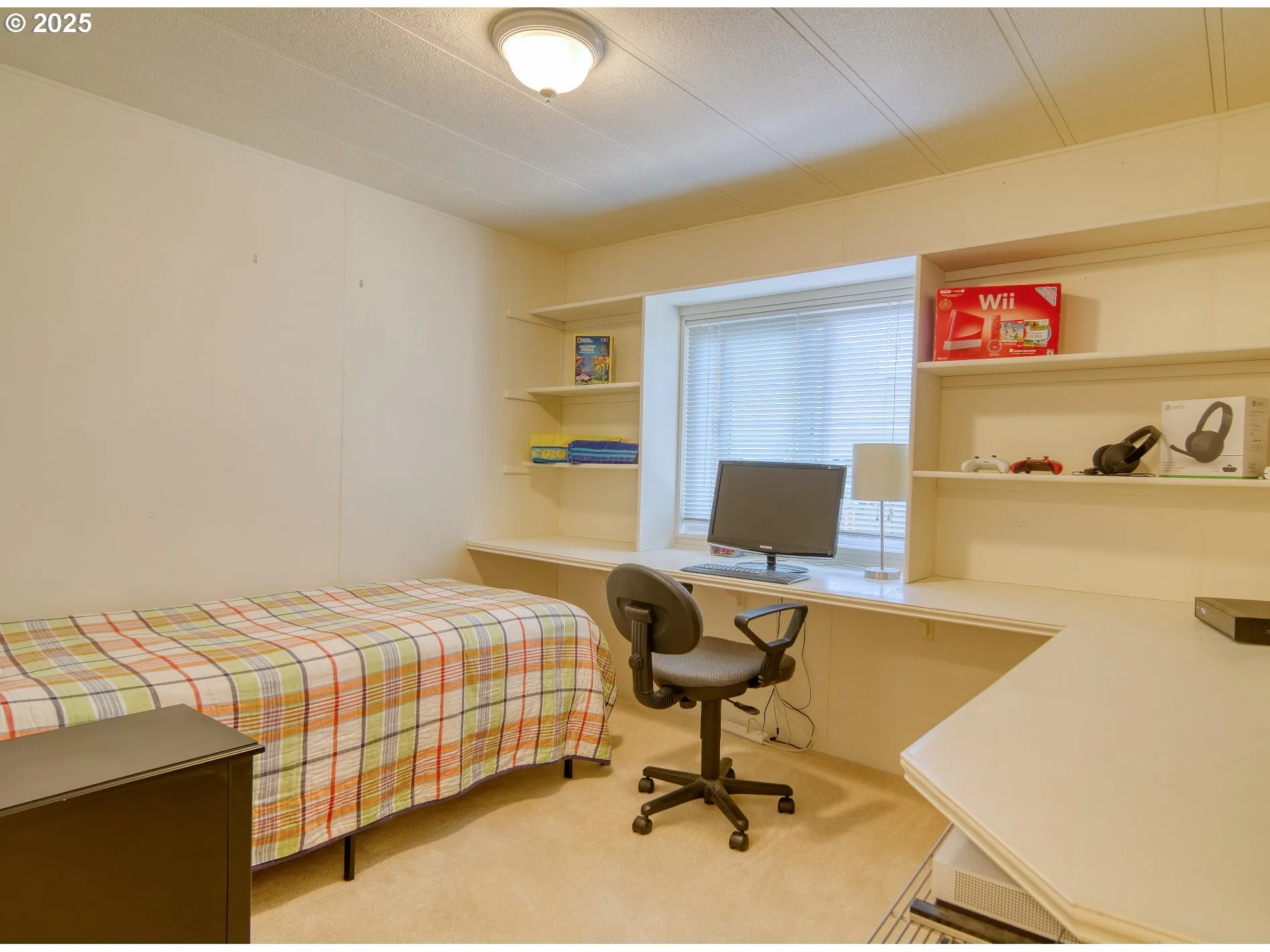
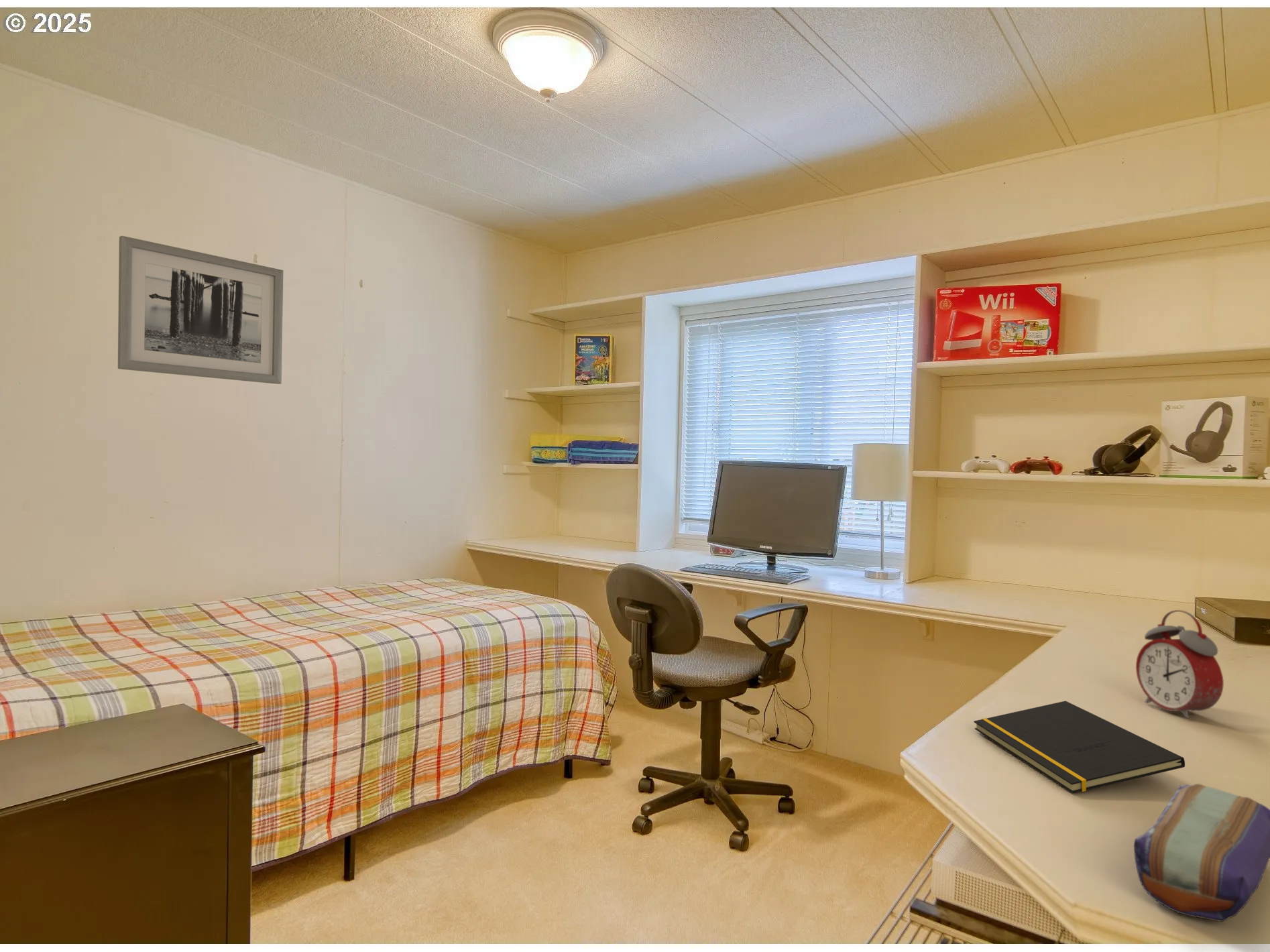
+ notepad (1069, 741)
+ alarm clock (1179, 660)
+ wall art (207, 316)
+ pencil case (1209, 843)
